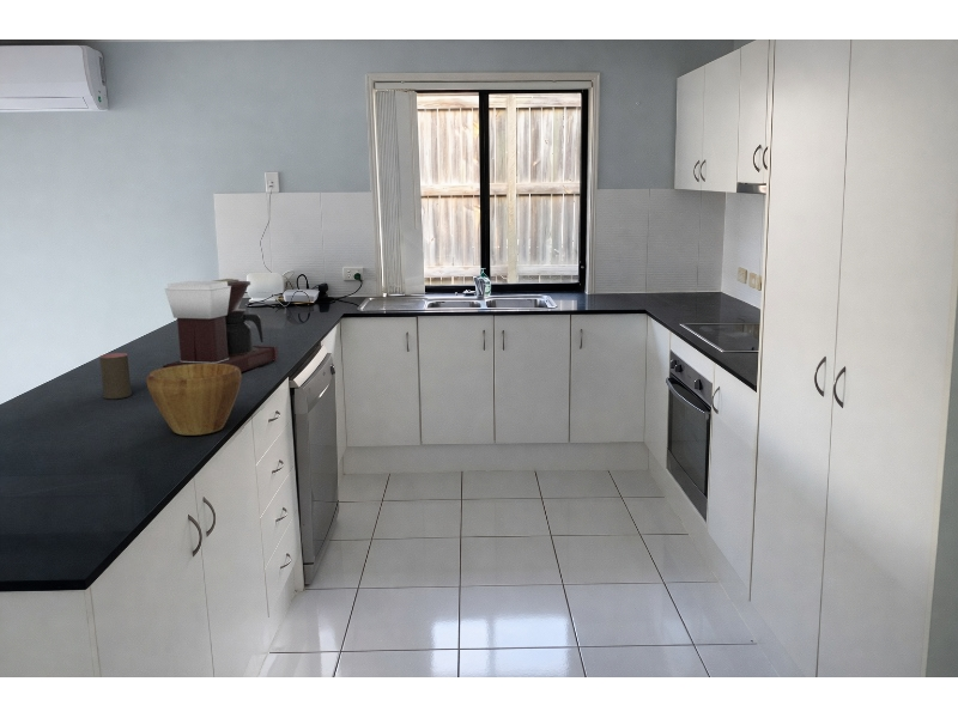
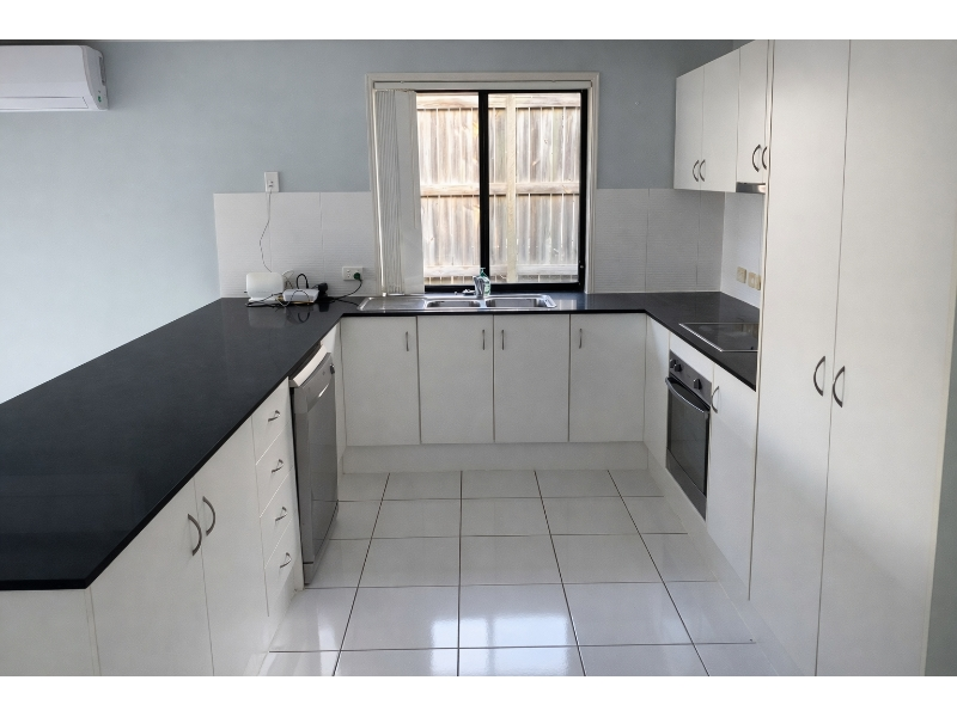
- coffee maker (220, 325)
- cup (115, 376)
- bowl (196, 400)
